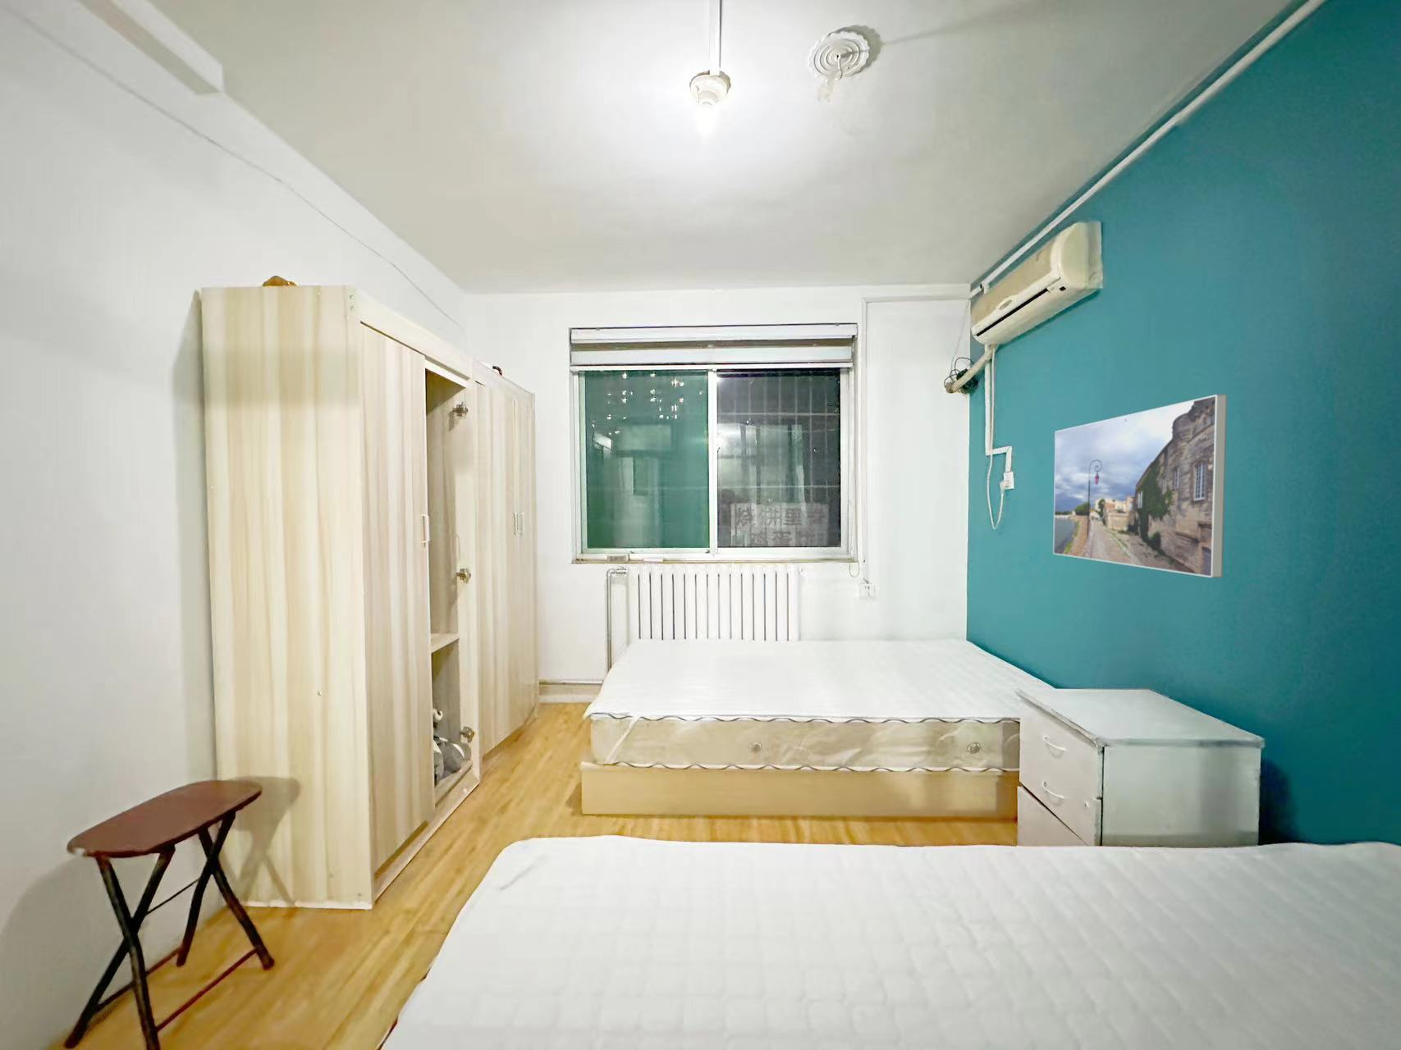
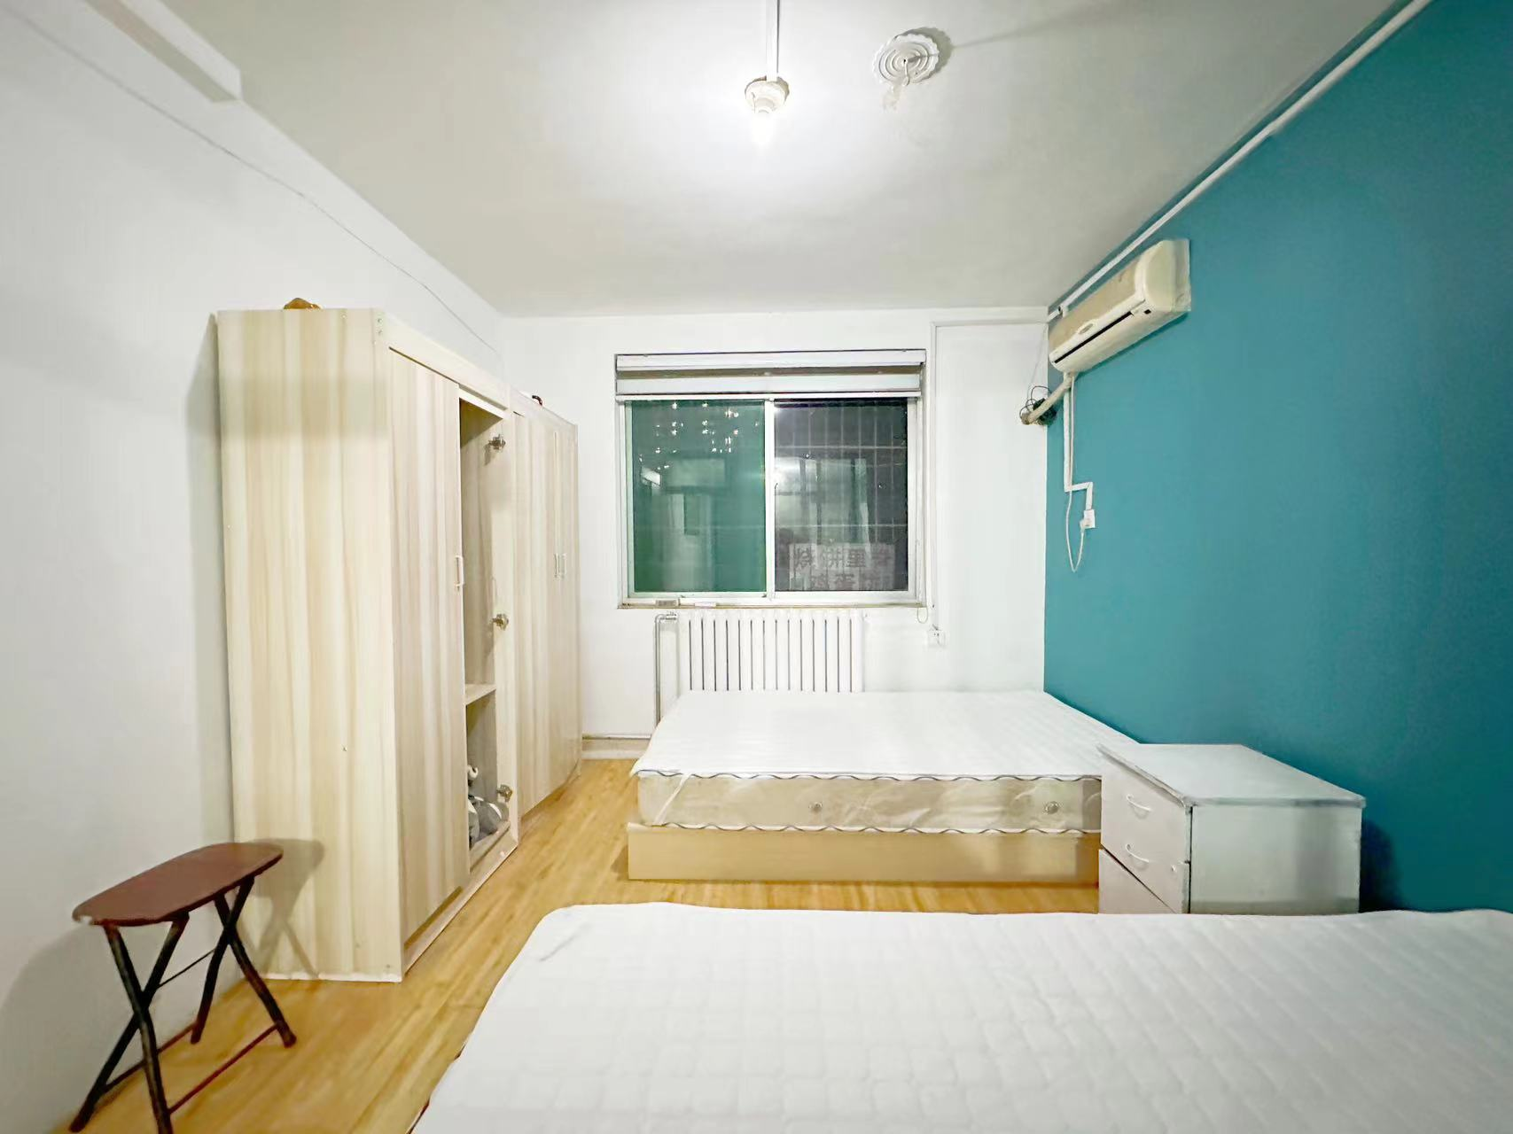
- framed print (1122, 490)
